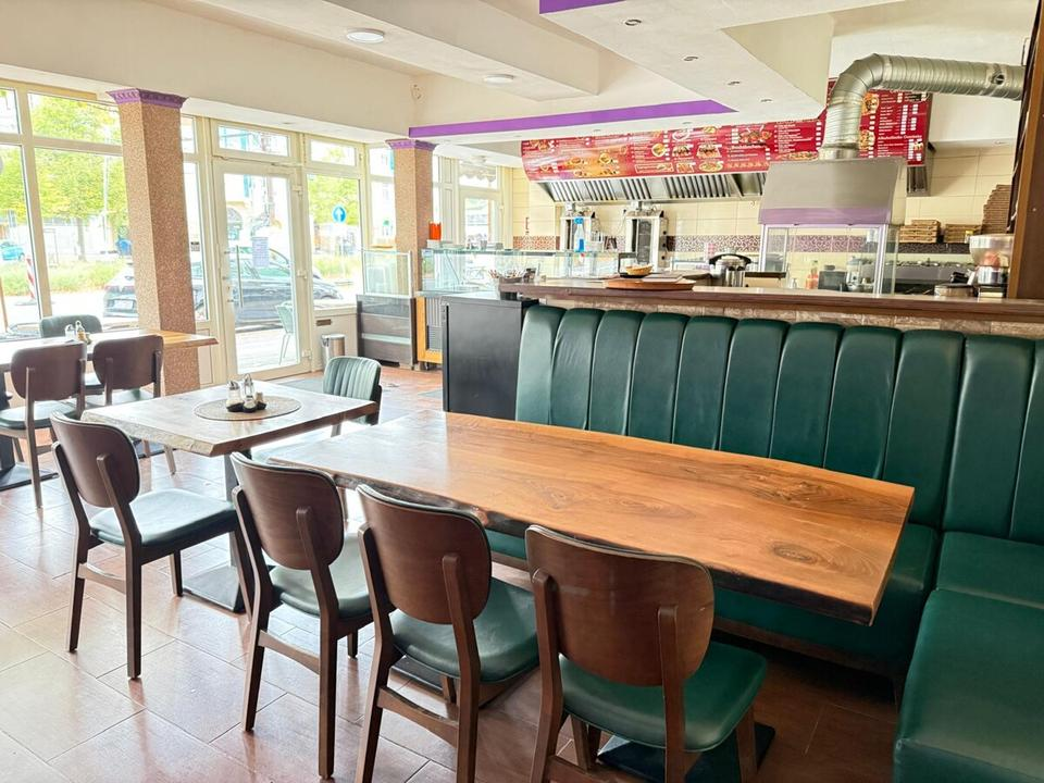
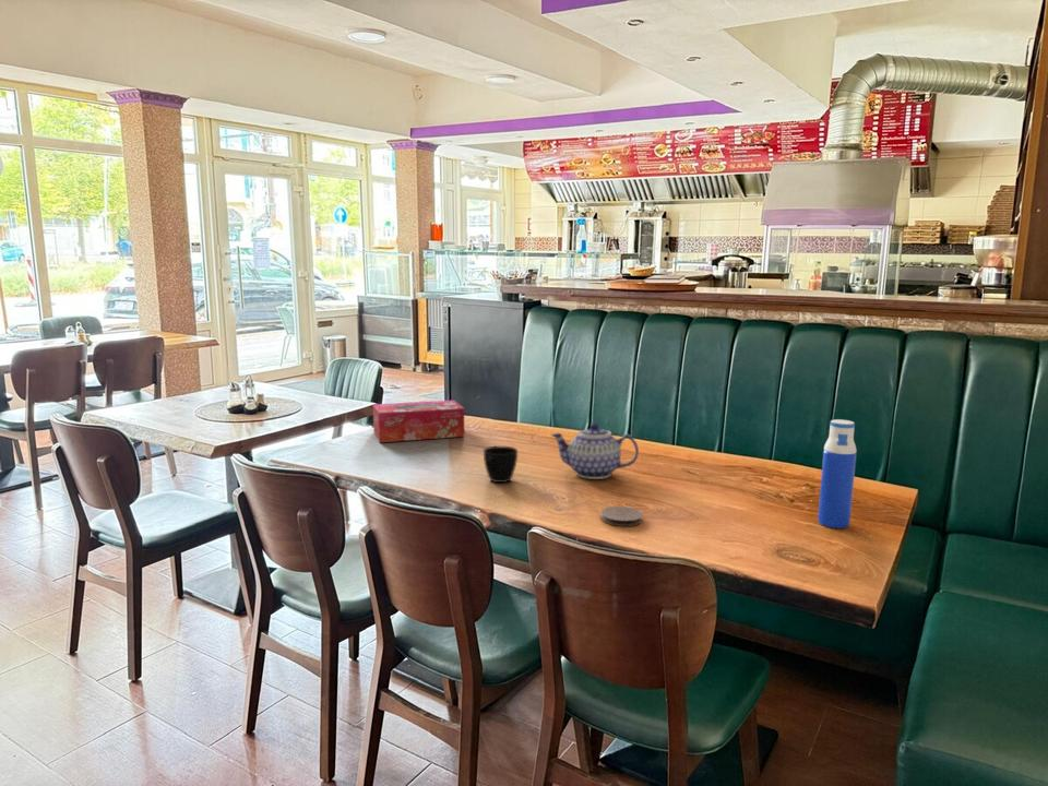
+ coaster (621, 515)
+ water bottle (837, 473)
+ cup (498, 465)
+ teapot (594, 449)
+ tissue box (418, 420)
